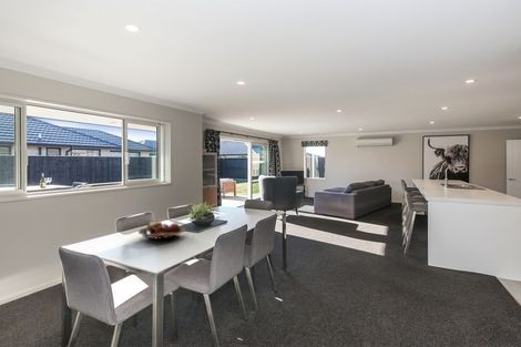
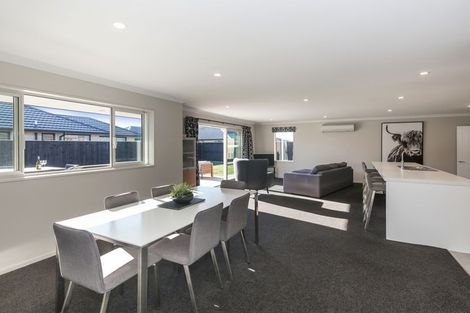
- fruit basket (161, 229)
